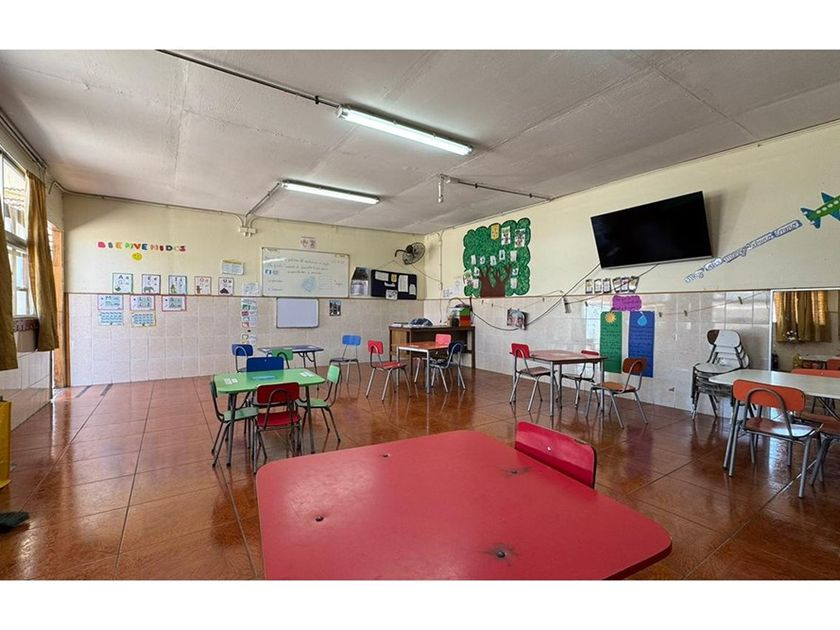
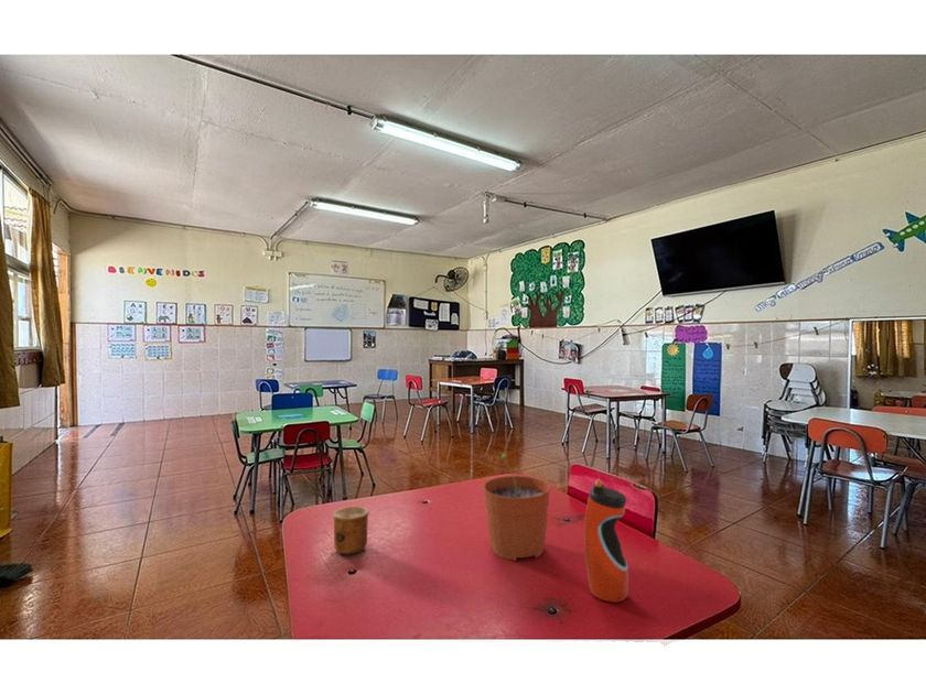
+ cup (351, 529)
+ plant pot (516, 501)
+ water bottle (605, 536)
